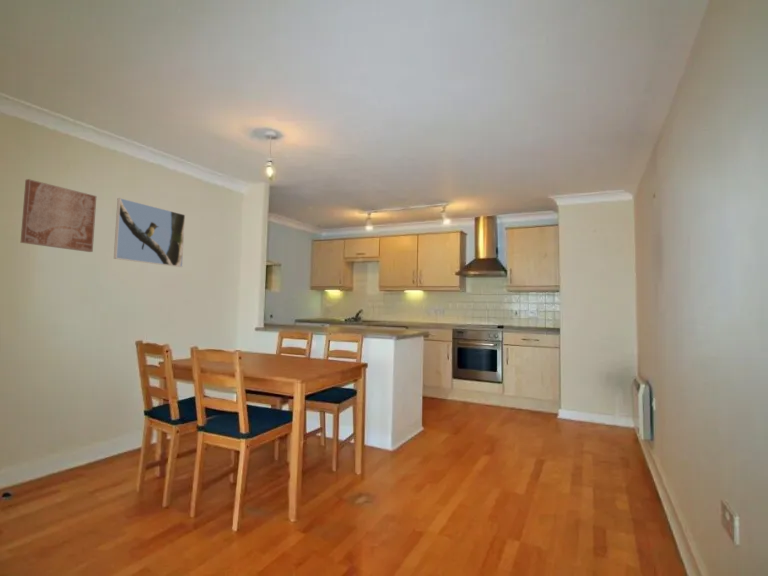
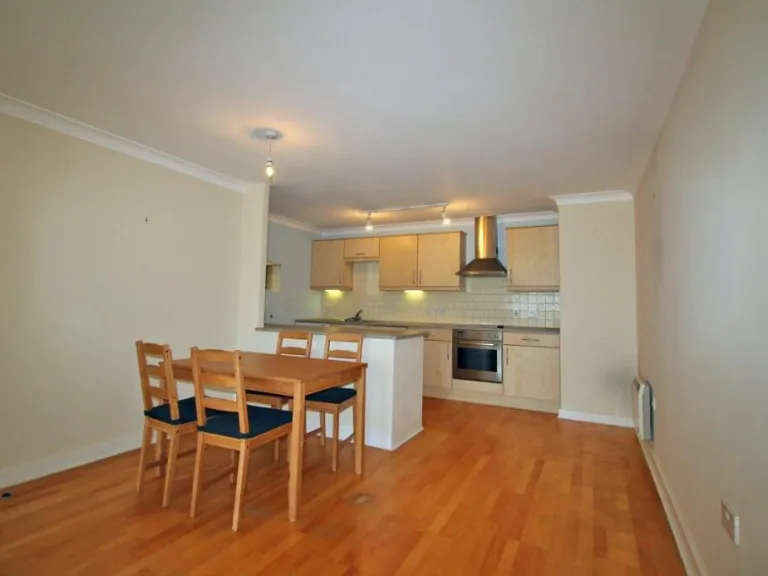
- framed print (152, 234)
- wall art (60, 217)
